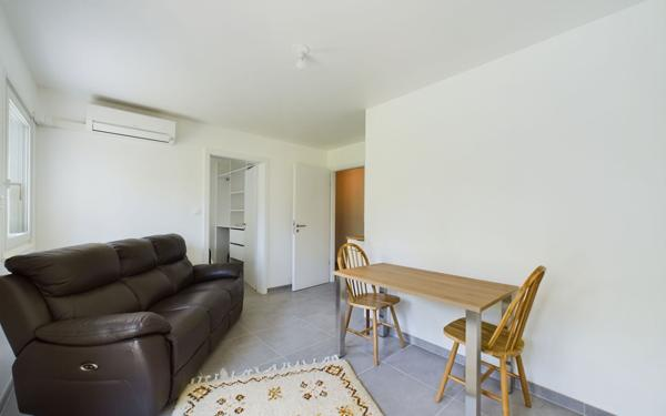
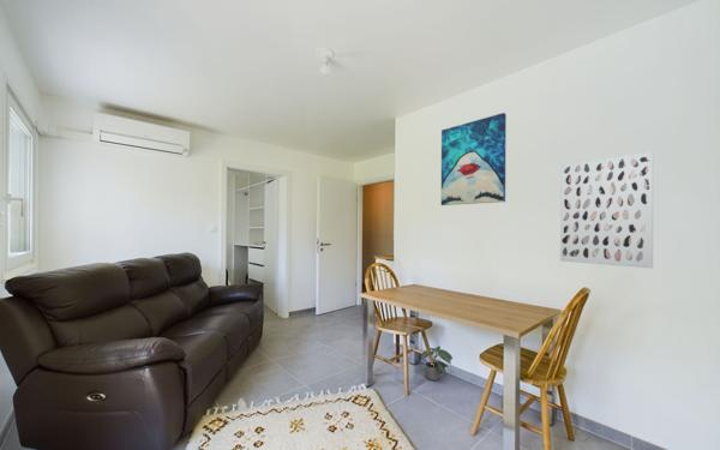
+ wall art (470, 162)
+ potted plant (436, 364)
+ wall art (602, 211)
